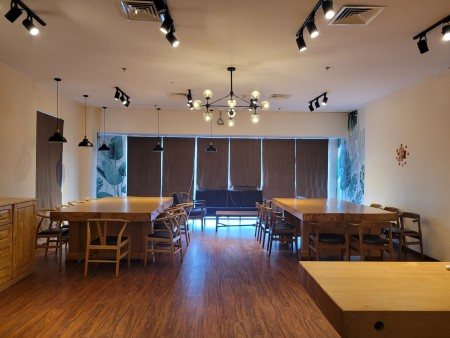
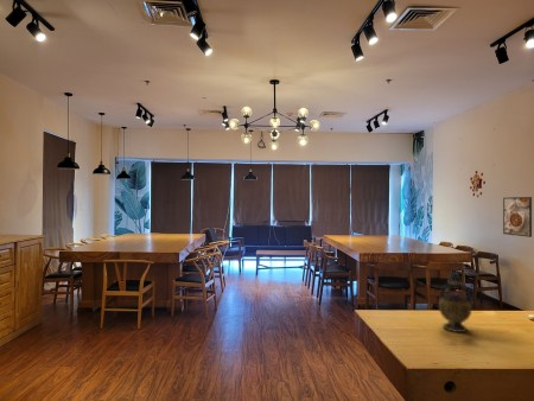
+ teapot (453, 301)
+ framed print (516, 216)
